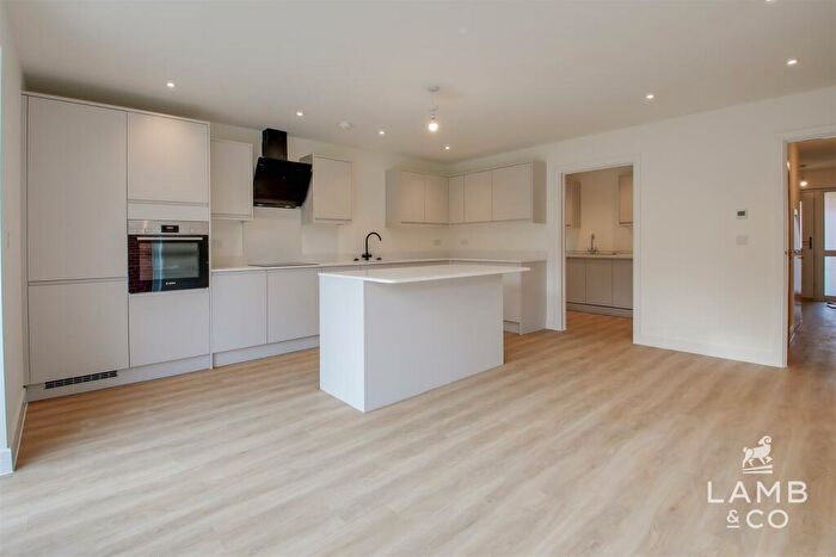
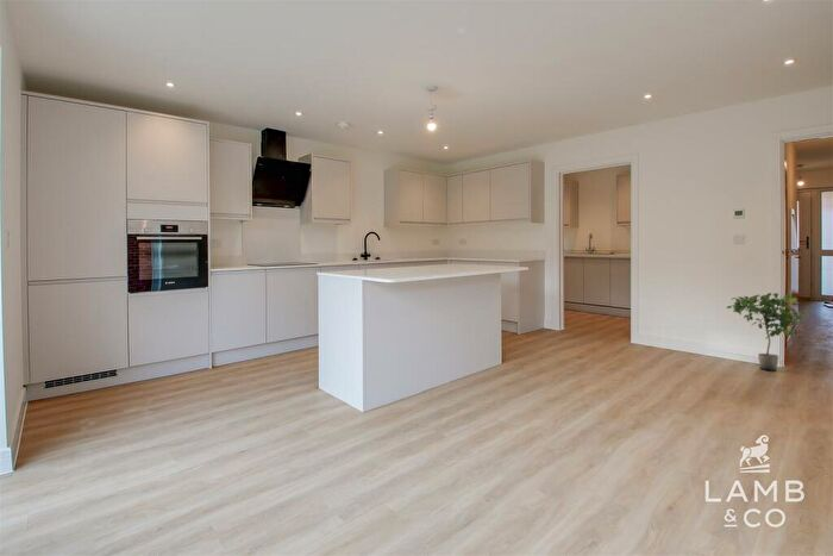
+ potted plant (766, 330)
